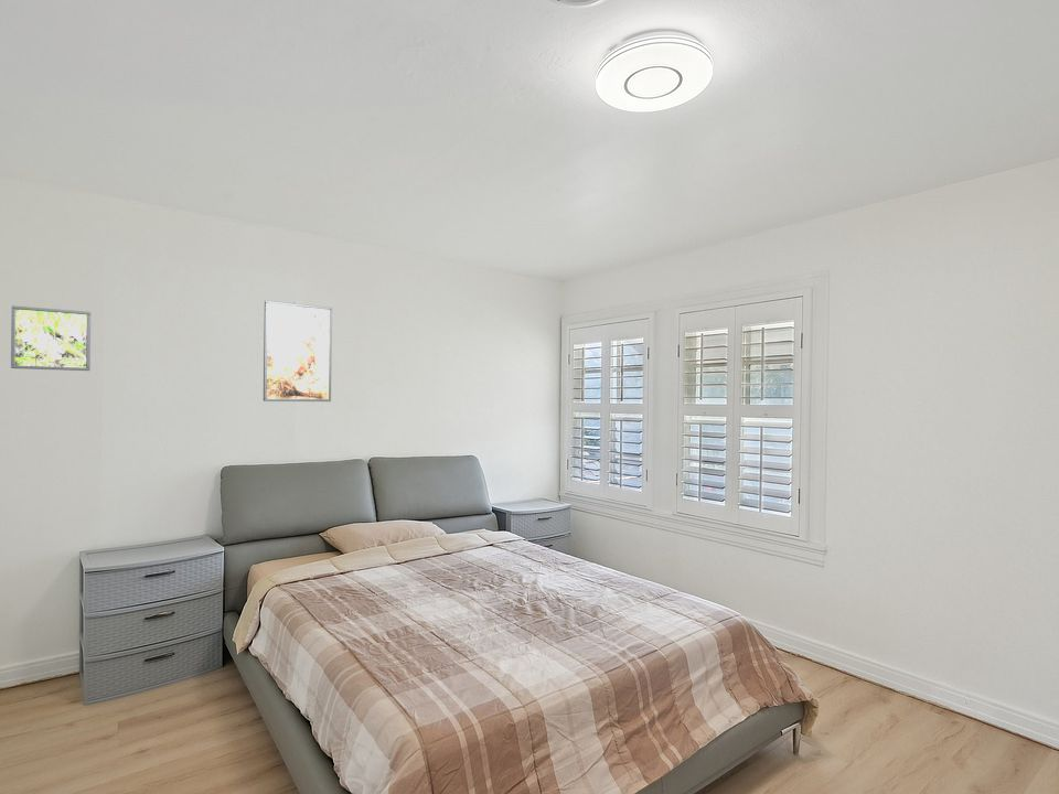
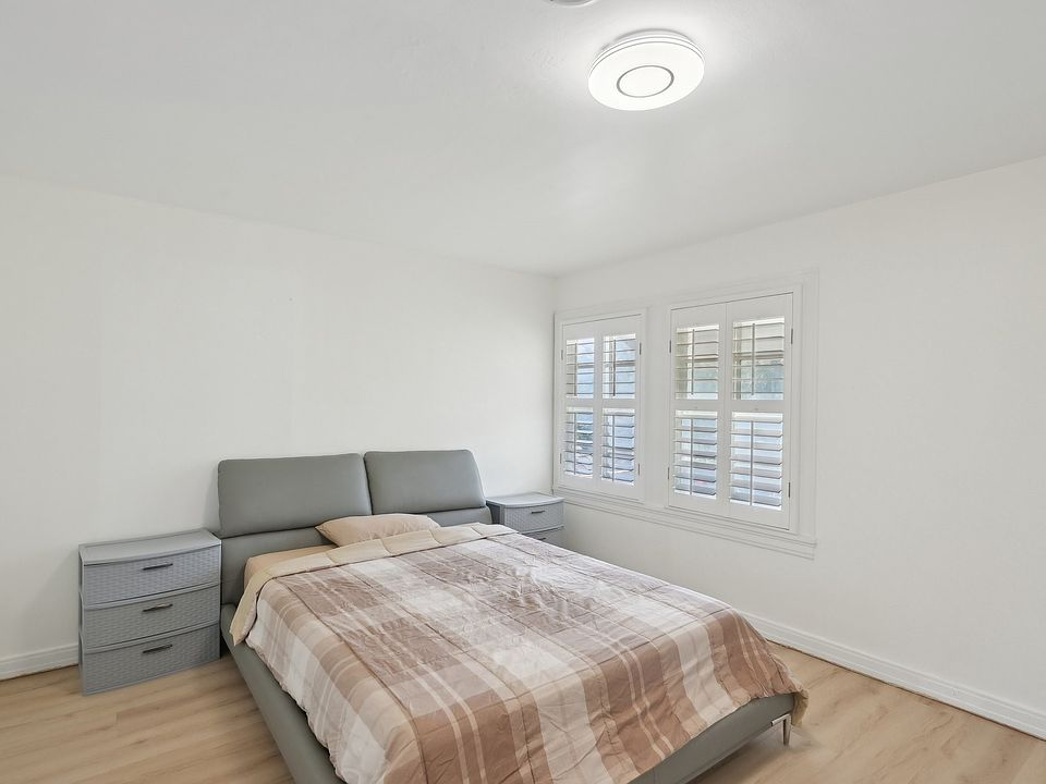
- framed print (52, 339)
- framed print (298, 352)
